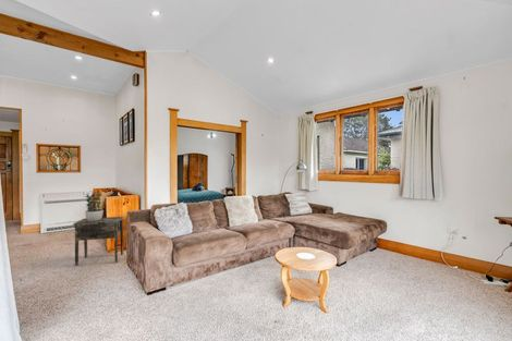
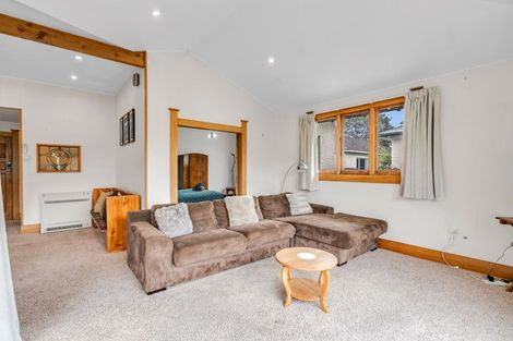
- potted plant (93, 205)
- side table (100, 238)
